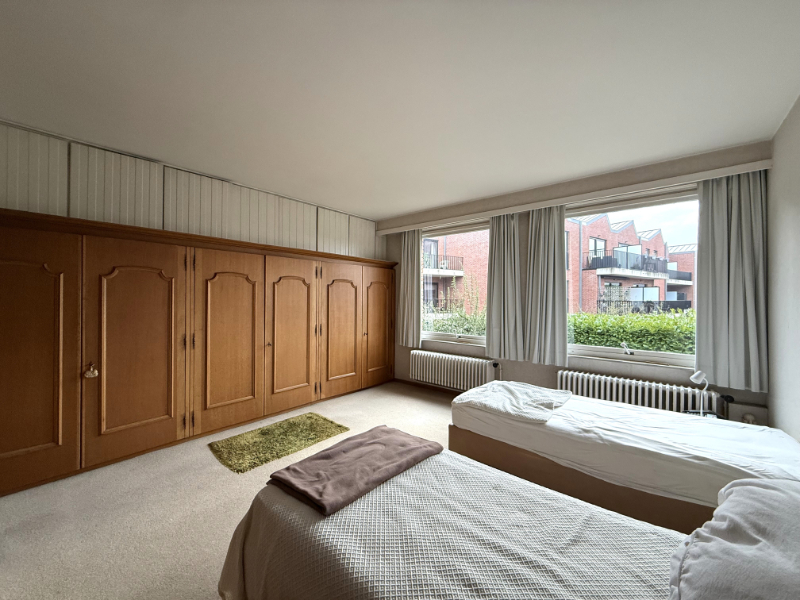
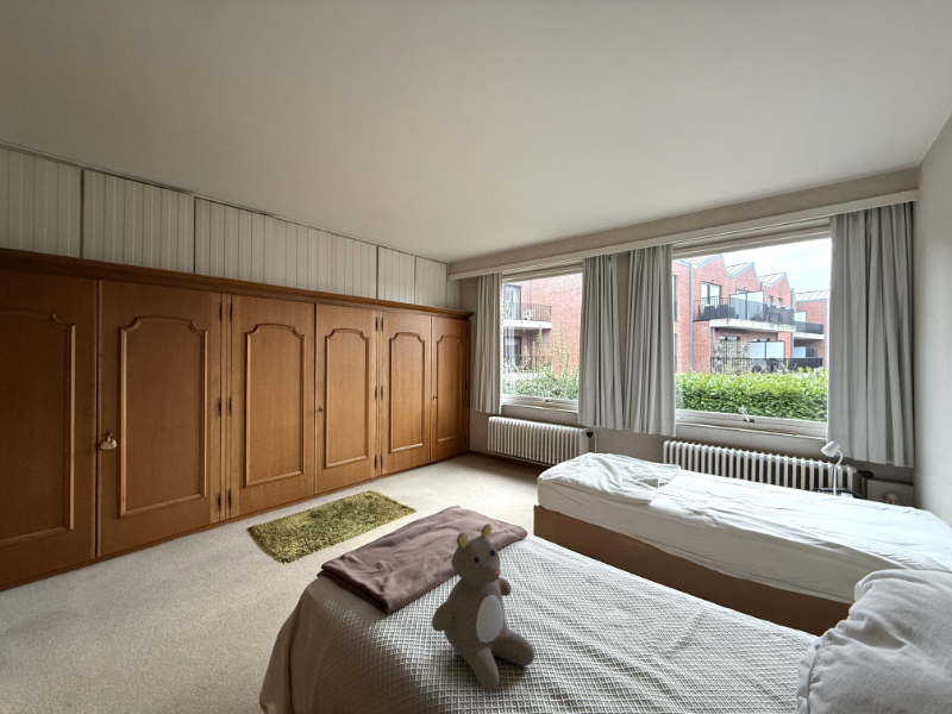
+ teddy bear (486, 595)
